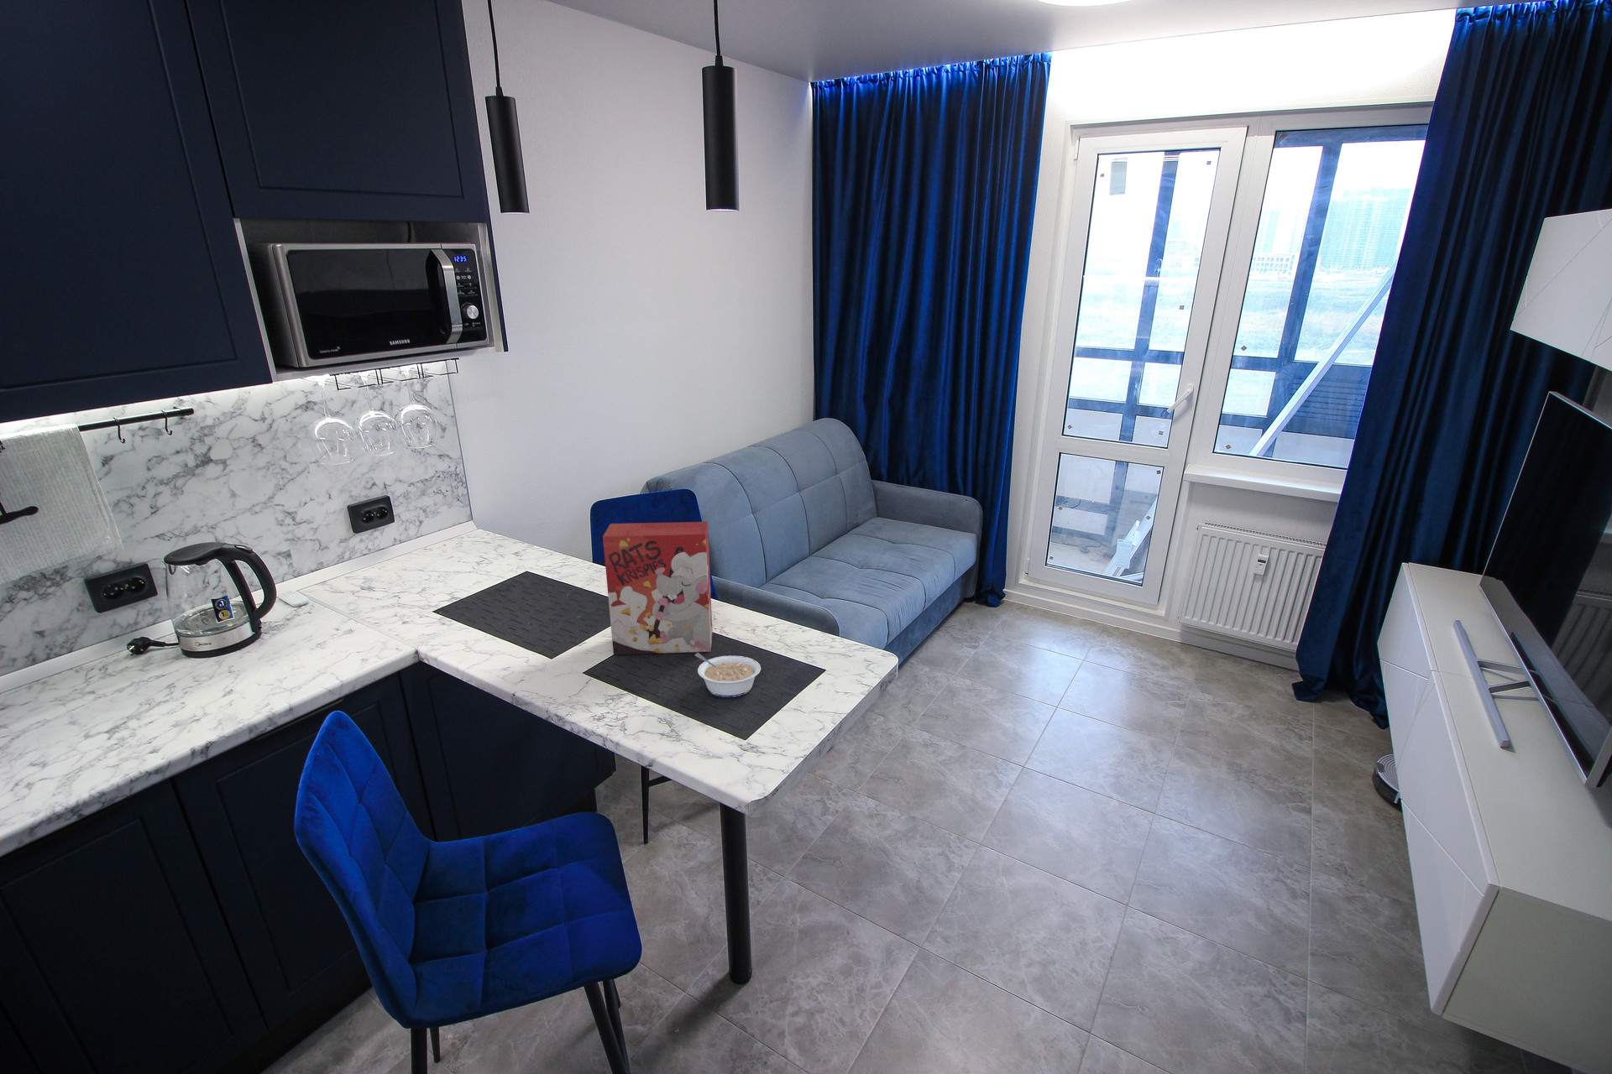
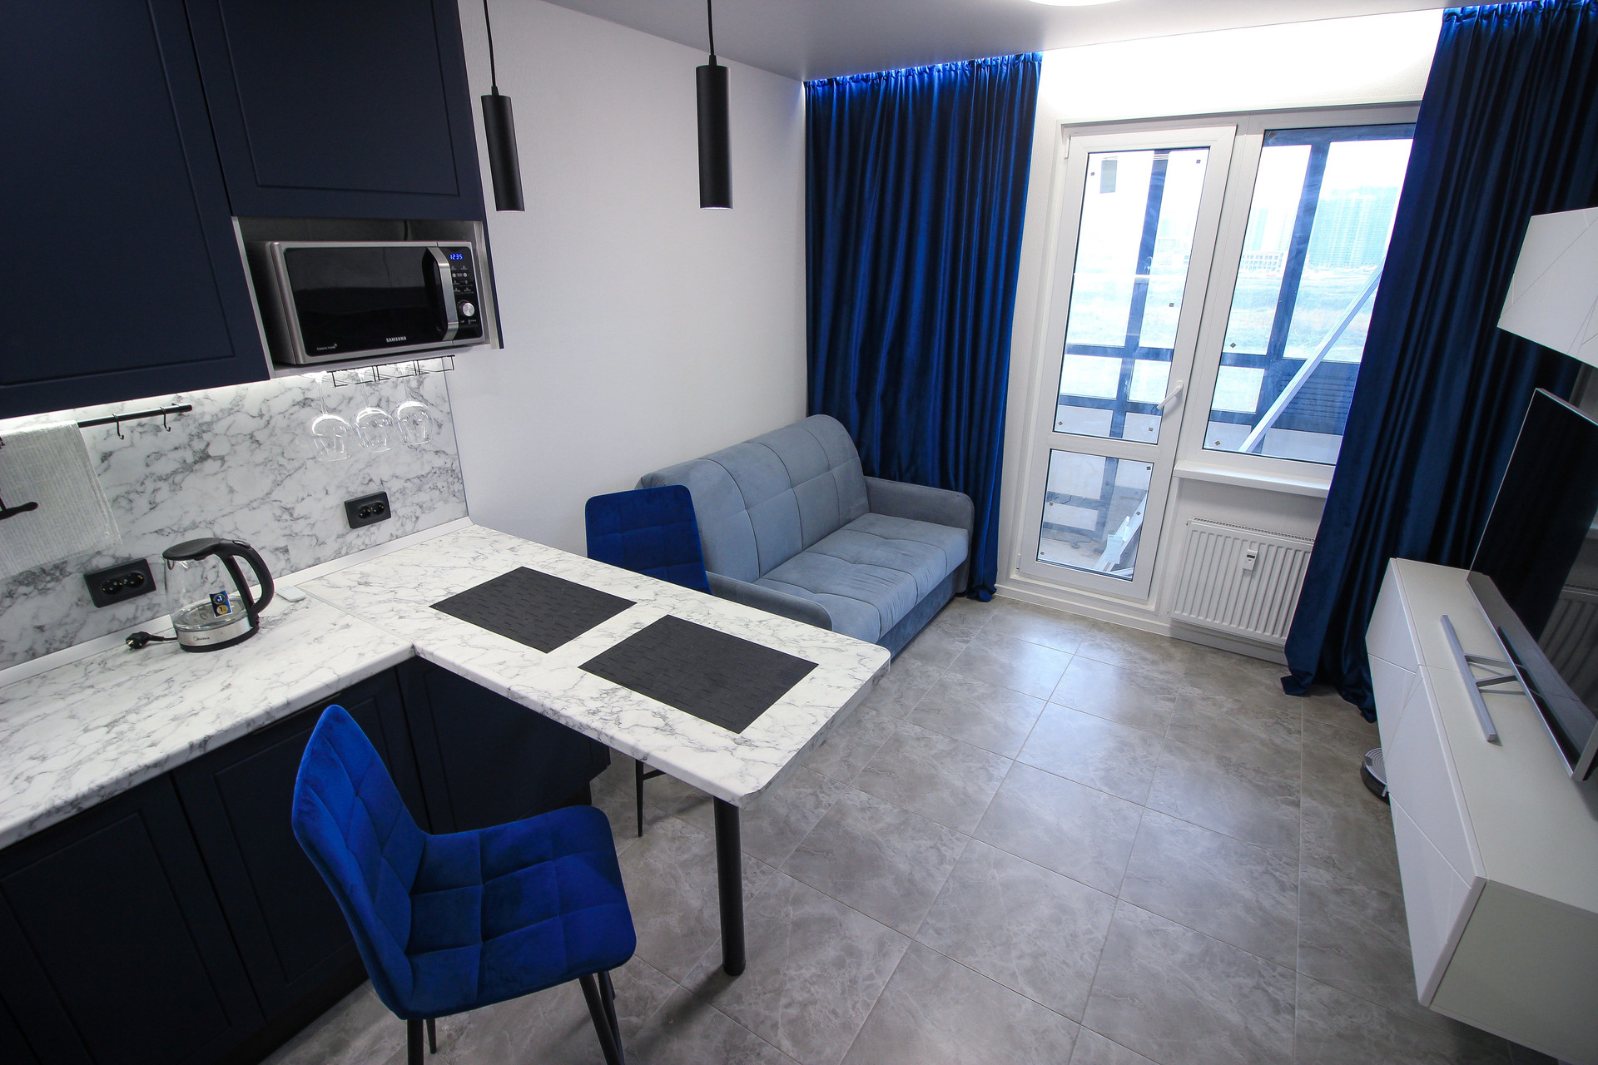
- cereal box (661, 587)
- legume (727, 676)
